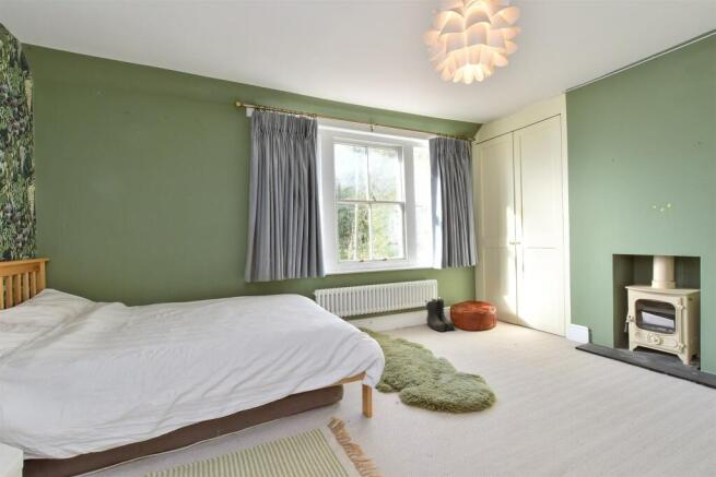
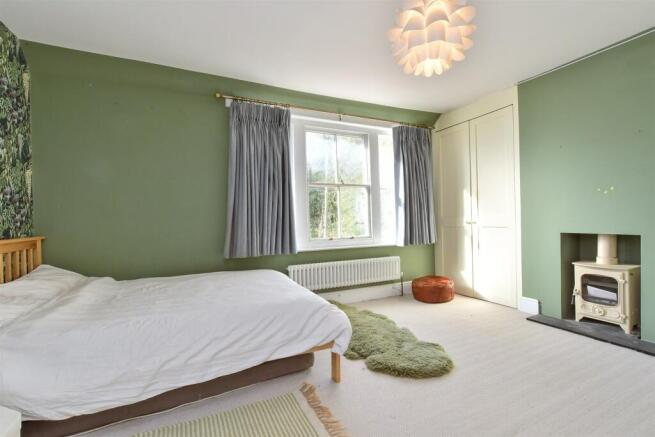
- boots (438, 313)
